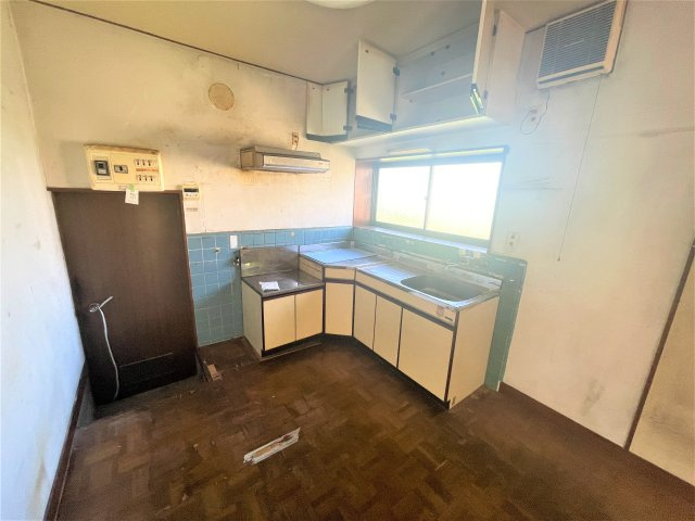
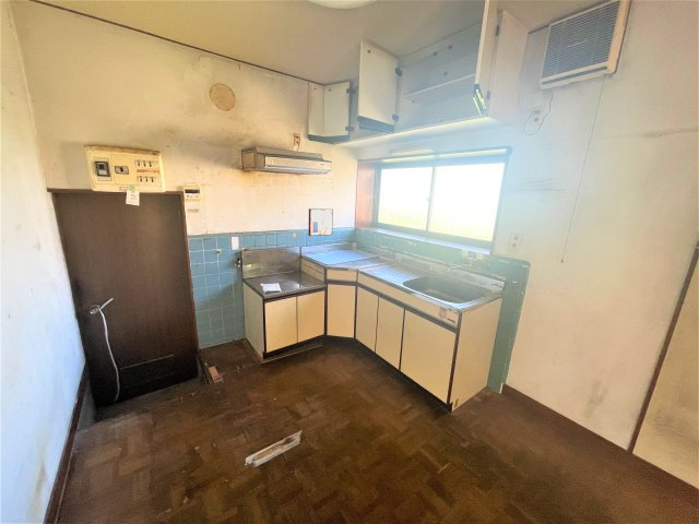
+ wall art (320, 222)
